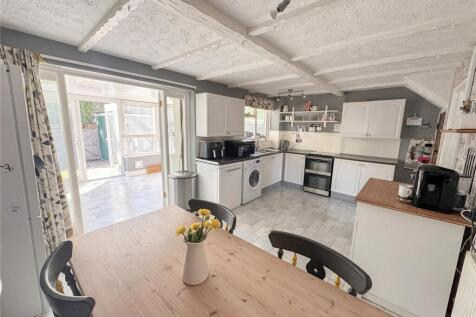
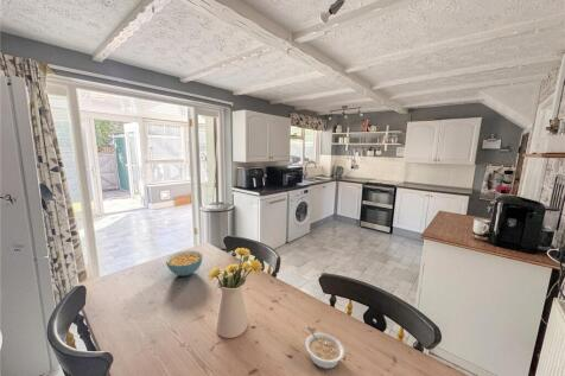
+ legume (322, 350)
+ cereal bowl (185, 265)
